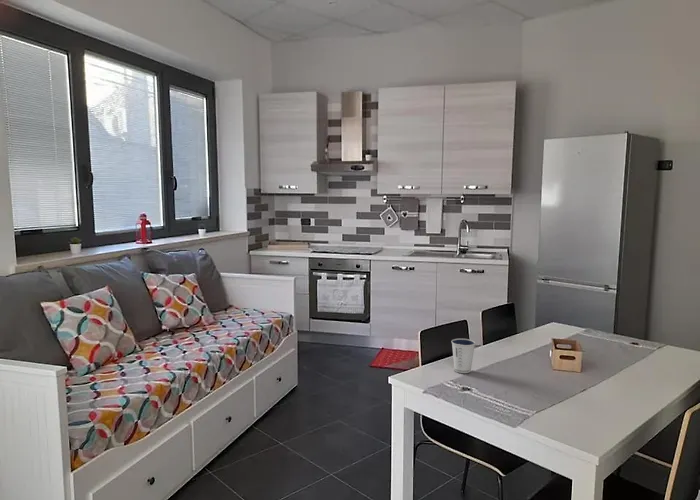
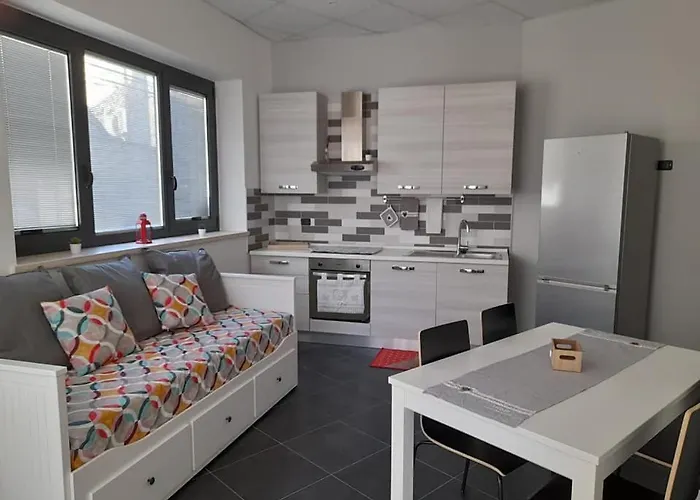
- dixie cup (462, 356)
